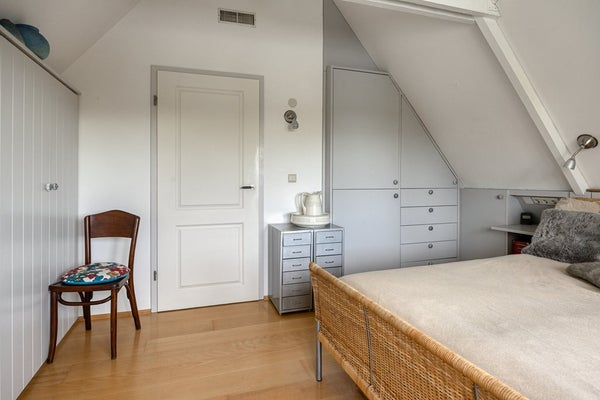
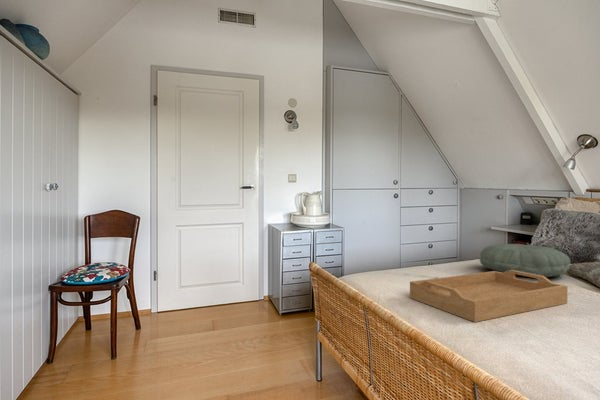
+ serving tray (486, 289)
+ pillow (522, 258)
